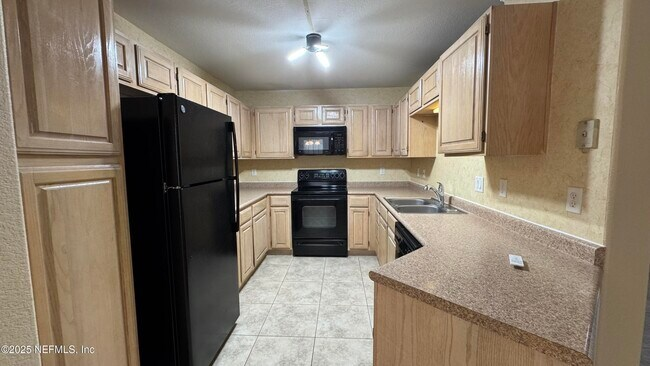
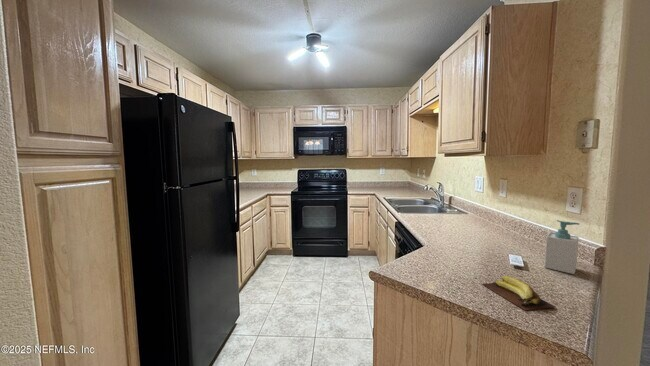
+ soap bottle (562, 244)
+ banana (515, 288)
